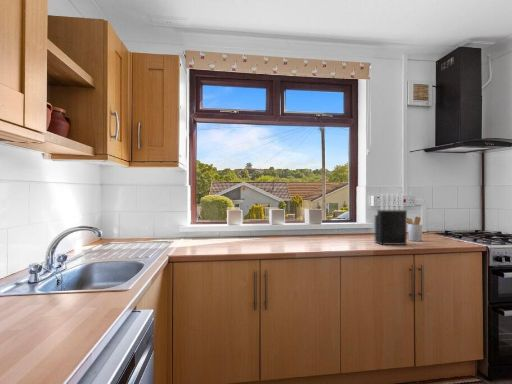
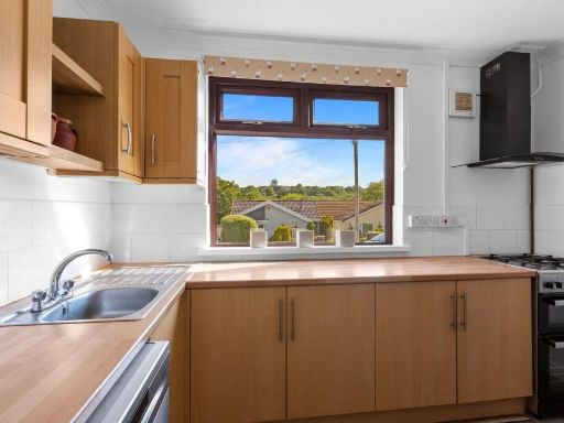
- knife block (389, 218)
- utensil holder (411, 228)
